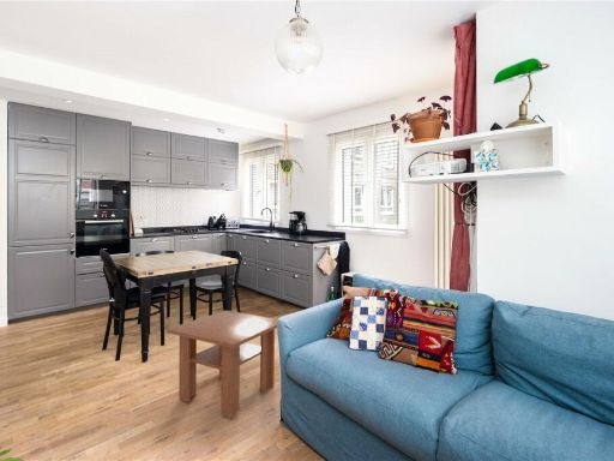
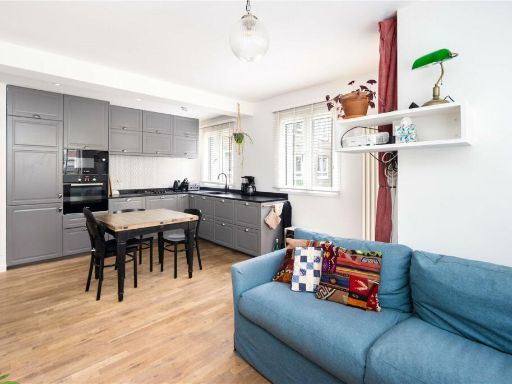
- coffee table (228, 358)
